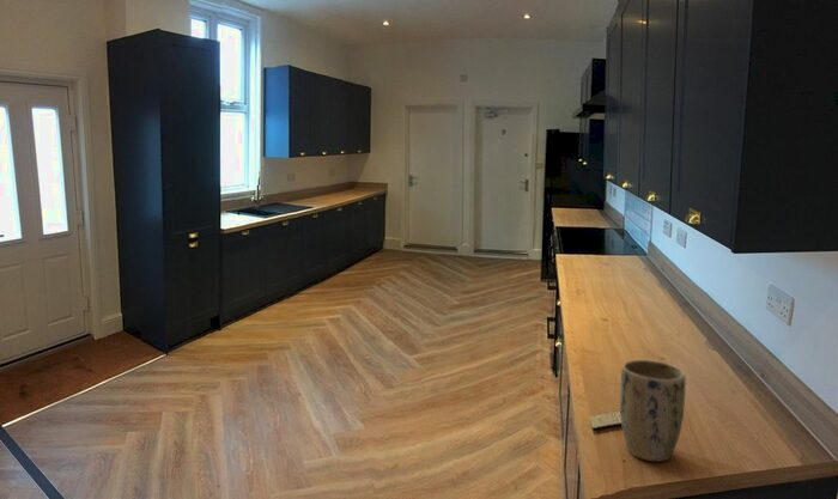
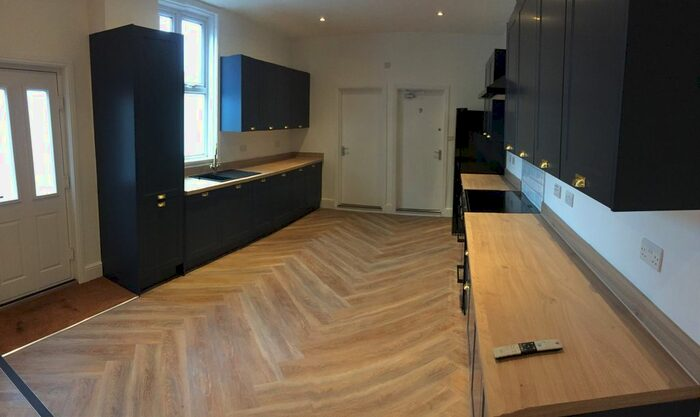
- plant pot (650, 410)
